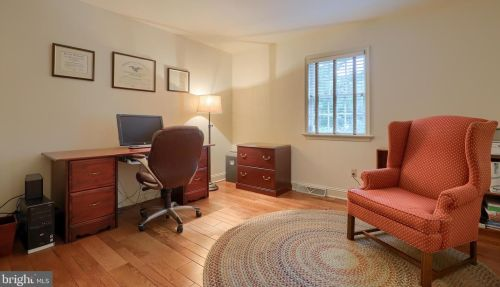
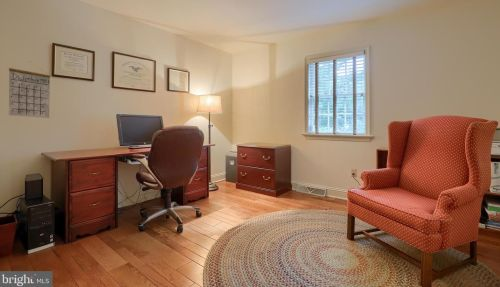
+ calendar (30, 88)
